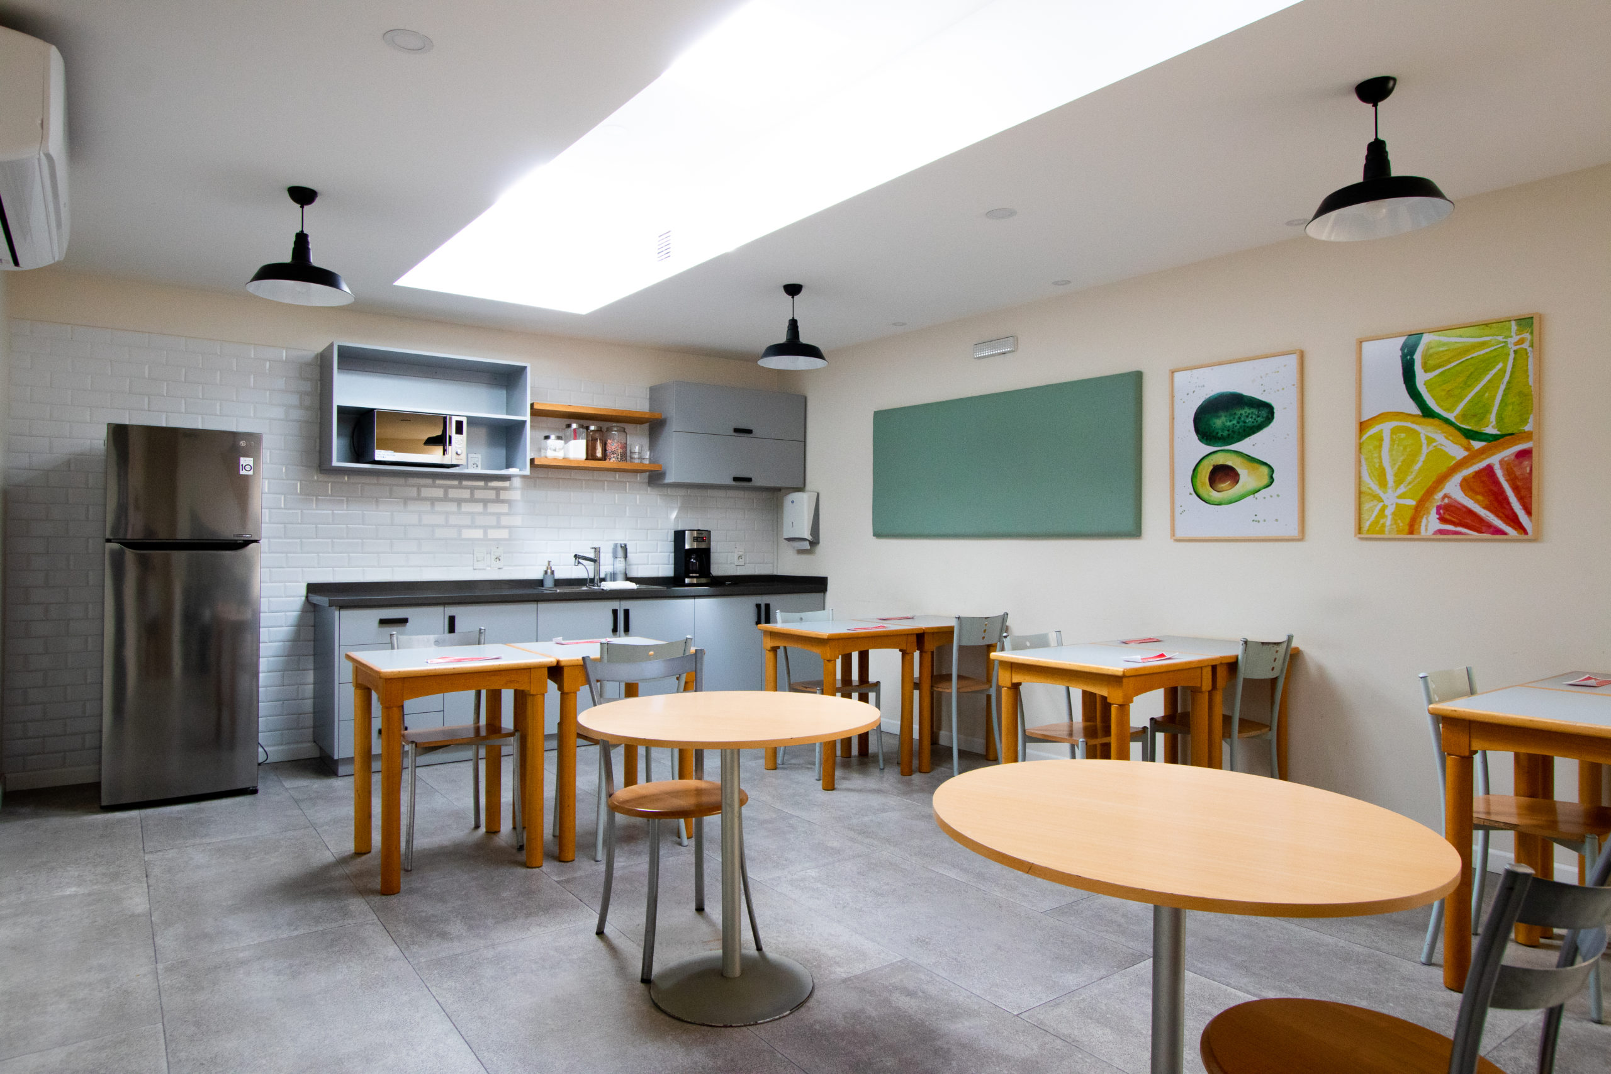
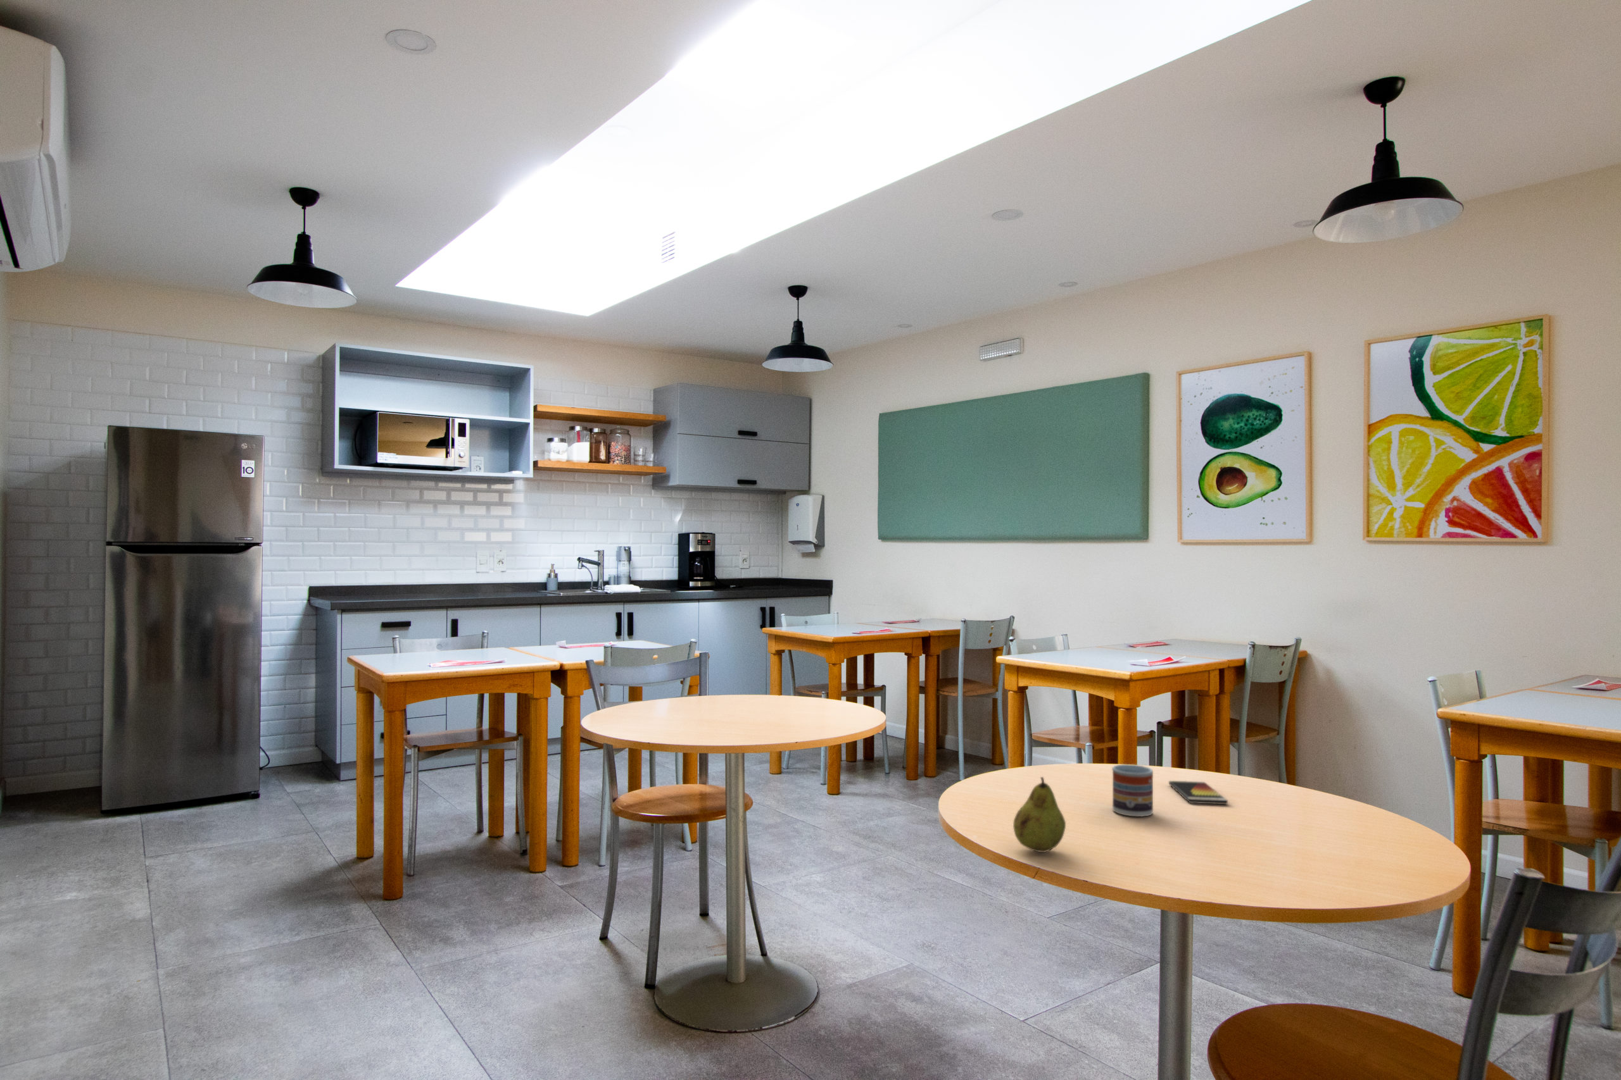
+ fruit (1040, 811)
+ smartphone (1196, 792)
+ cup (1130, 787)
